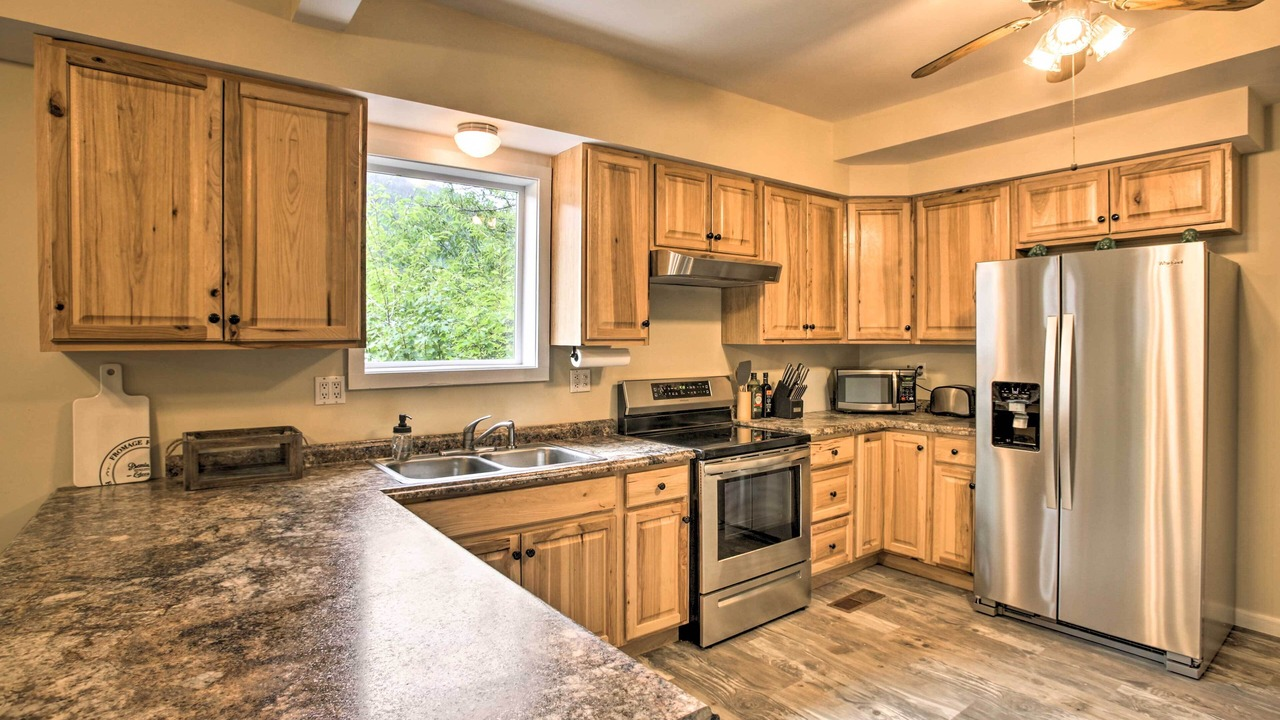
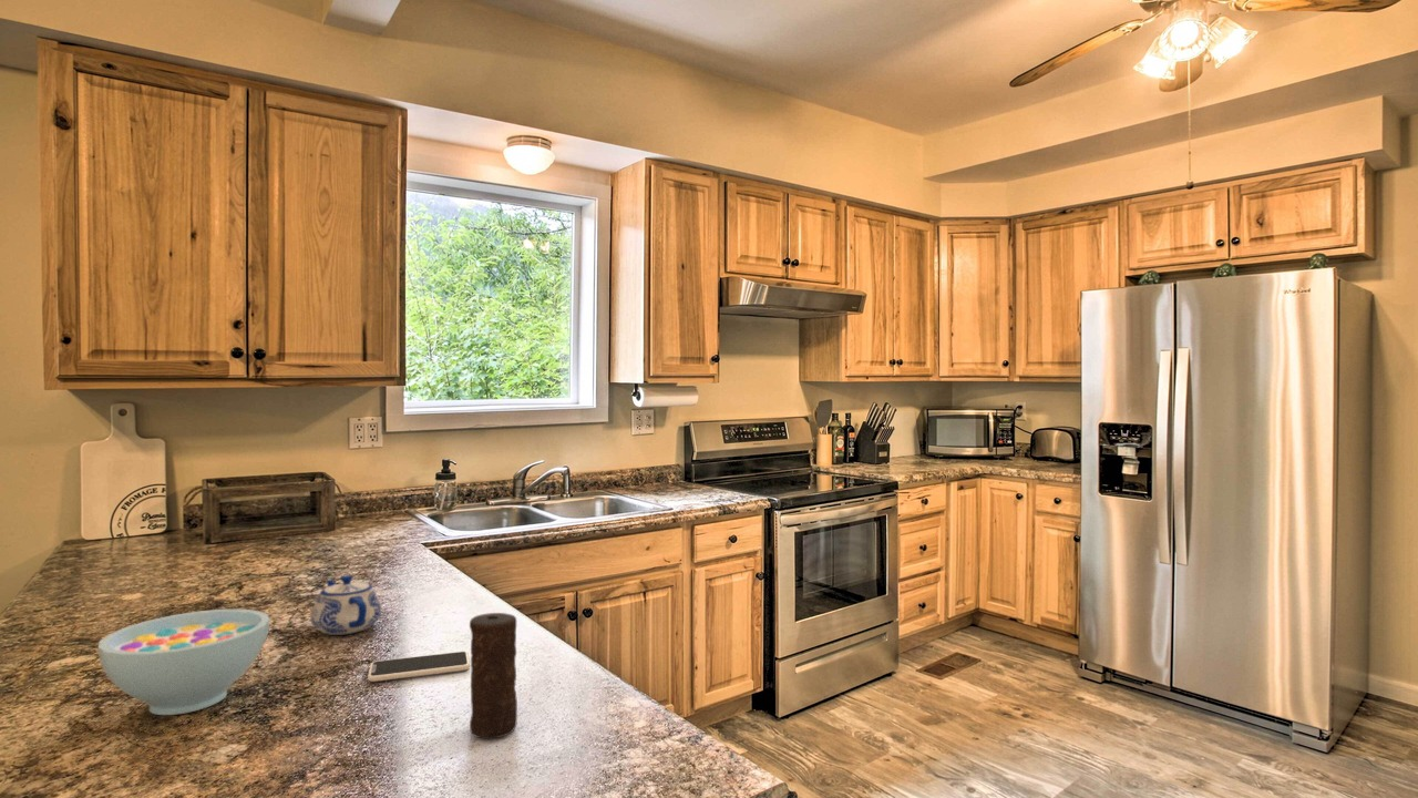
+ bowl (188, 665)
+ smartphone (420, 665)
+ candle (493, 673)
+ teapot (345, 601)
